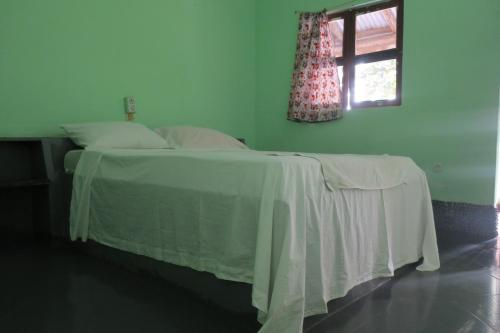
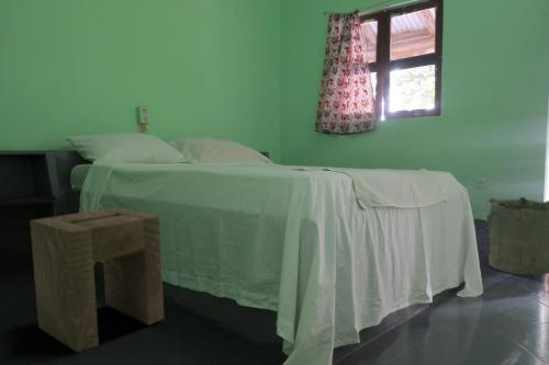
+ stool (104, 271)
+ laundry hamper (517, 231)
